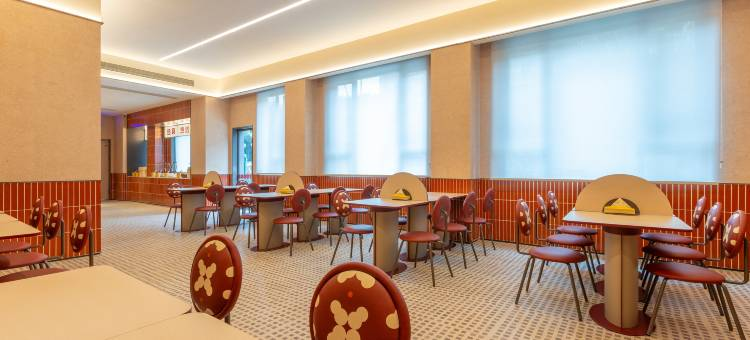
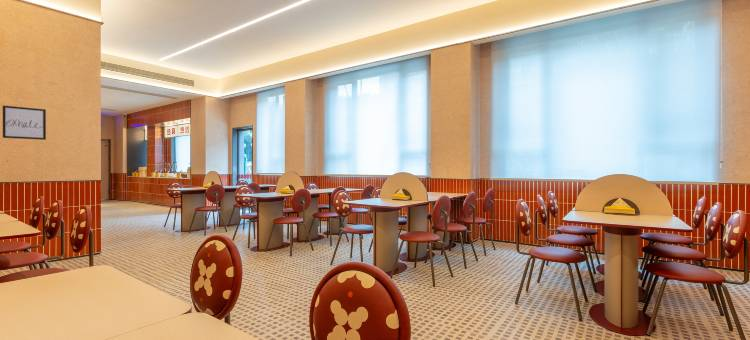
+ wall art (24, 123)
